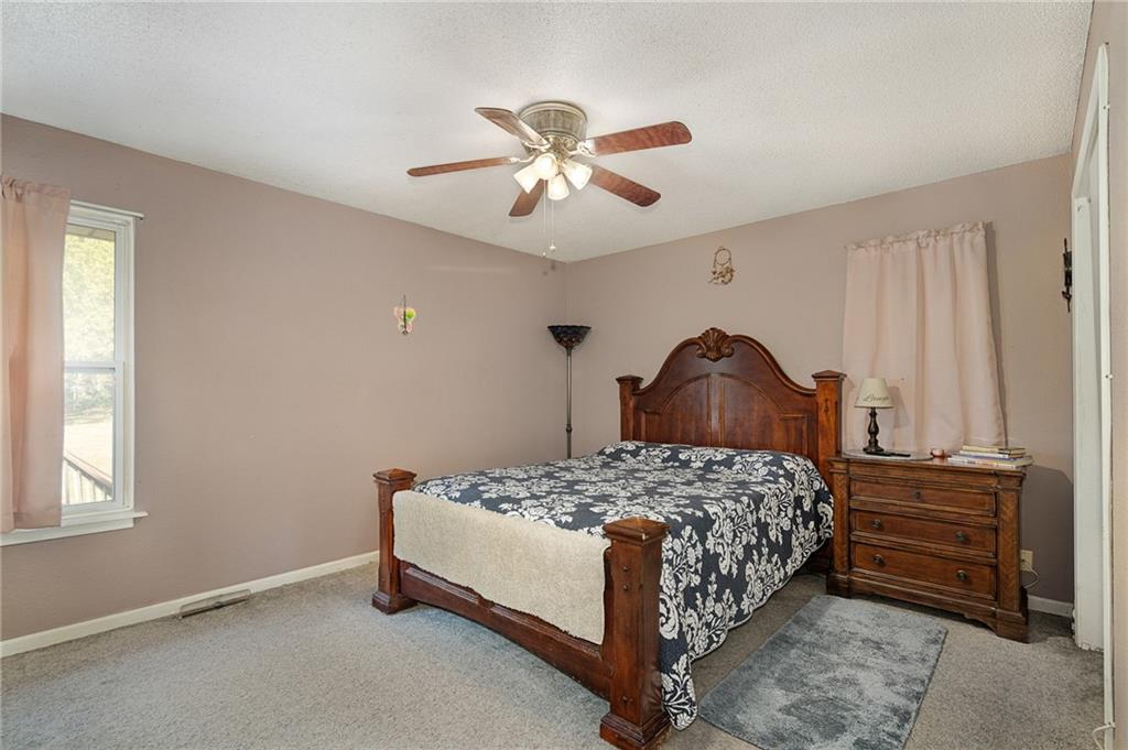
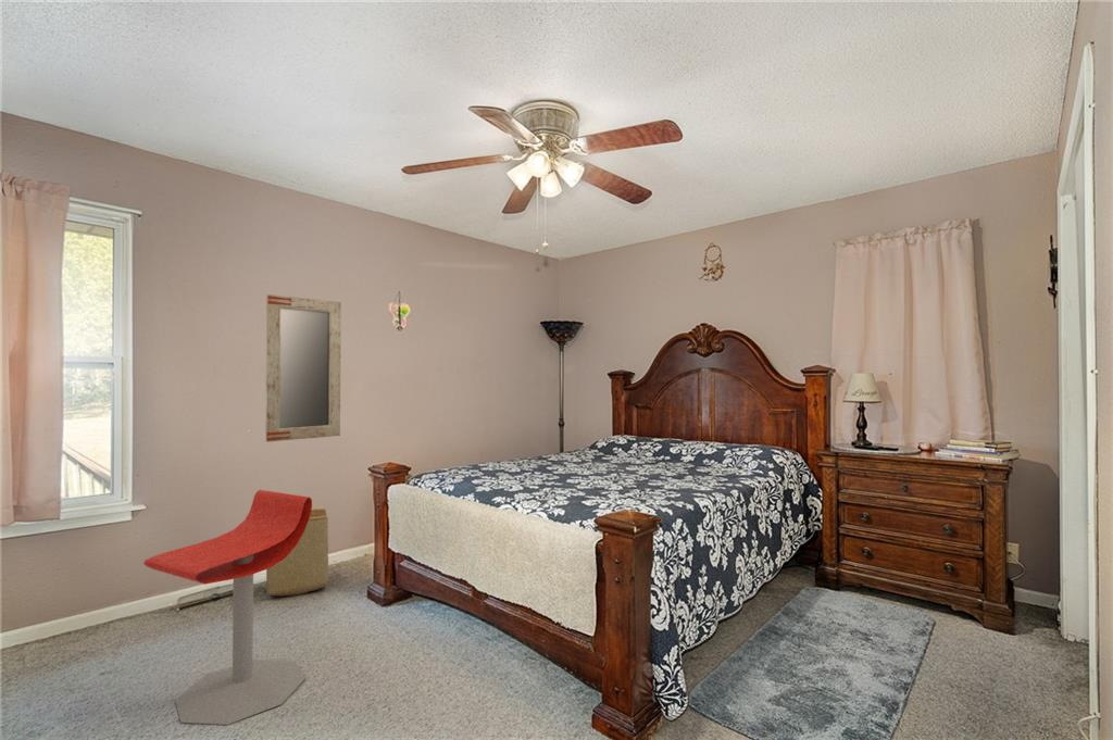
+ stool (234, 600)
+ home mirror (304, 368)
+ cardboard box (297, 550)
